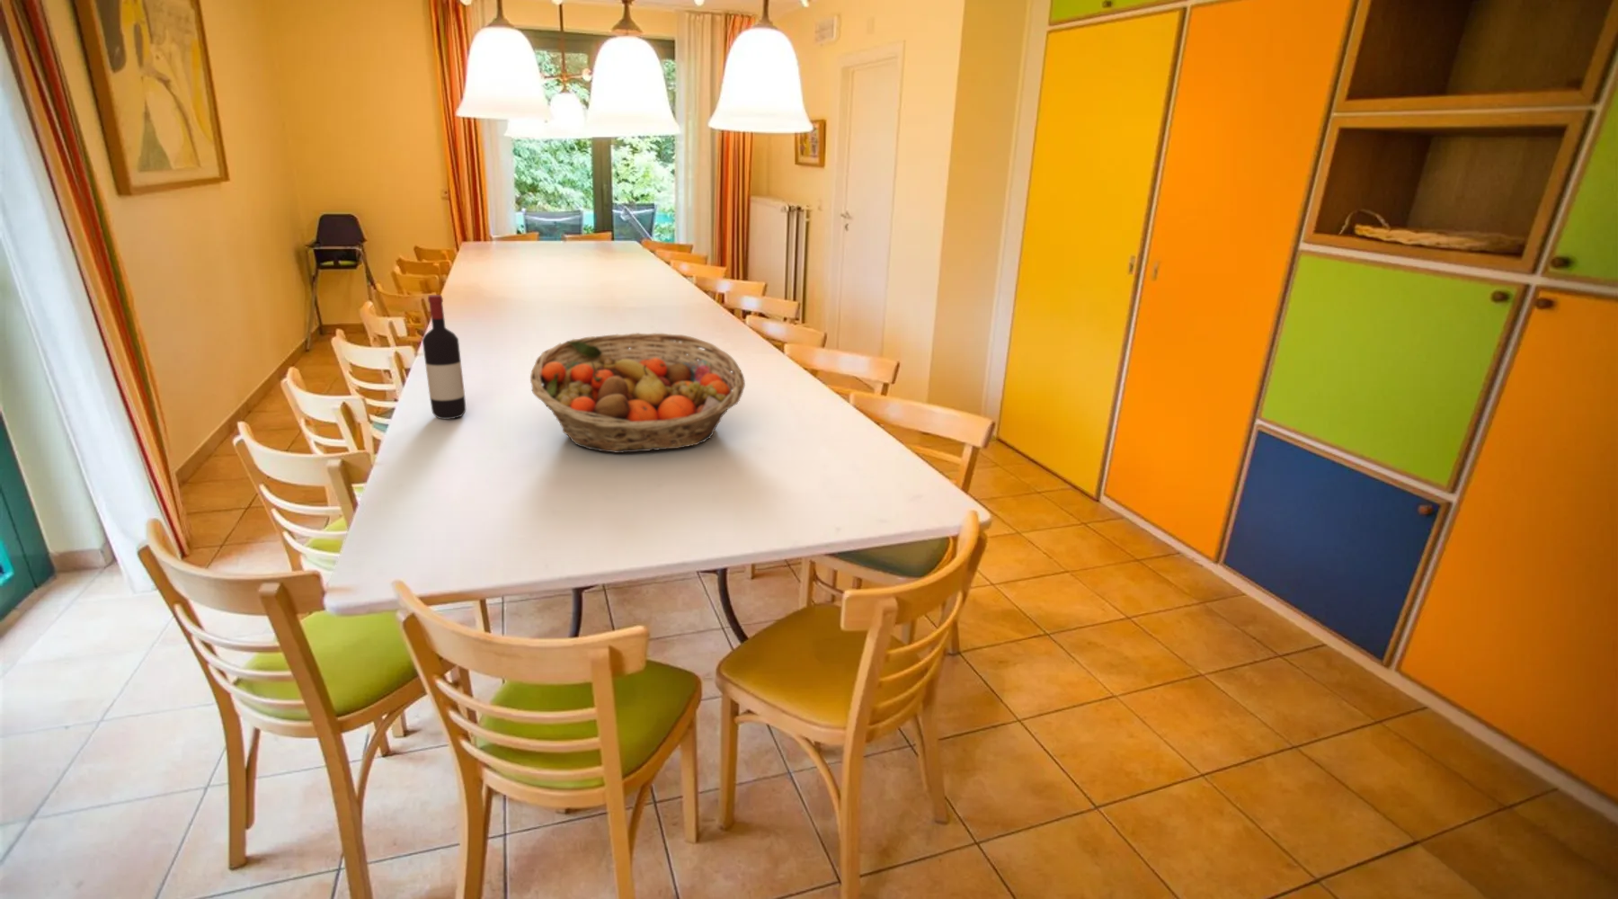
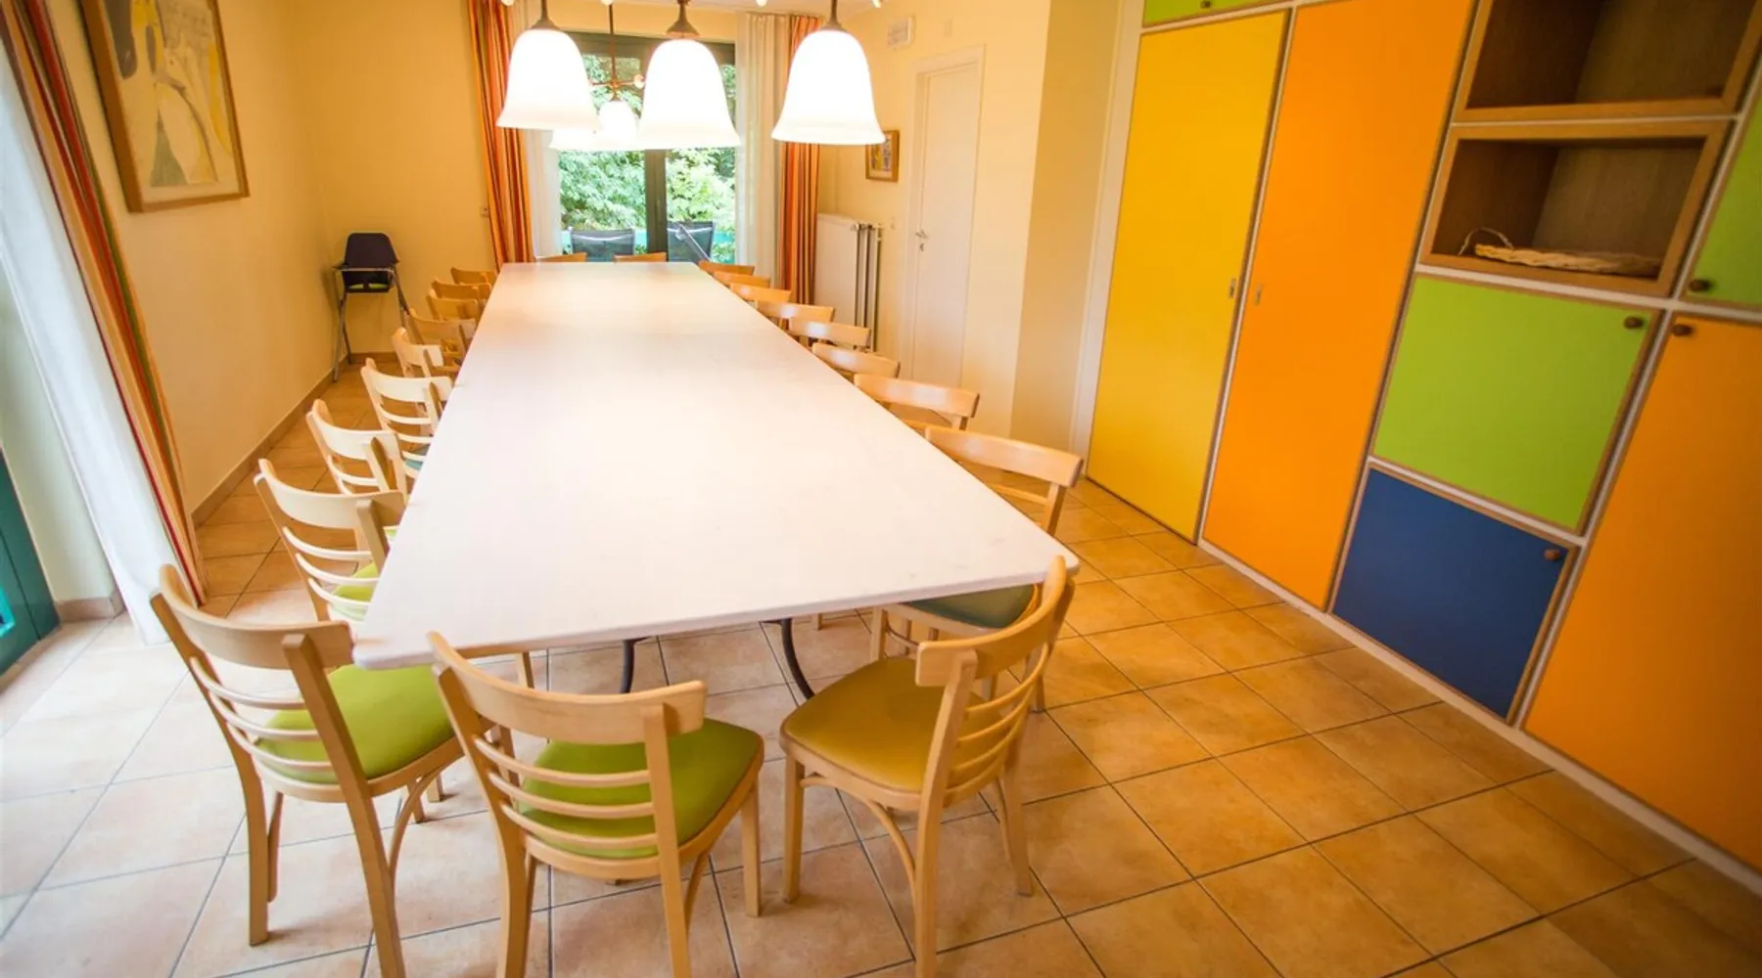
- fruit basket (640, 390)
- wine bottle (443, 356)
